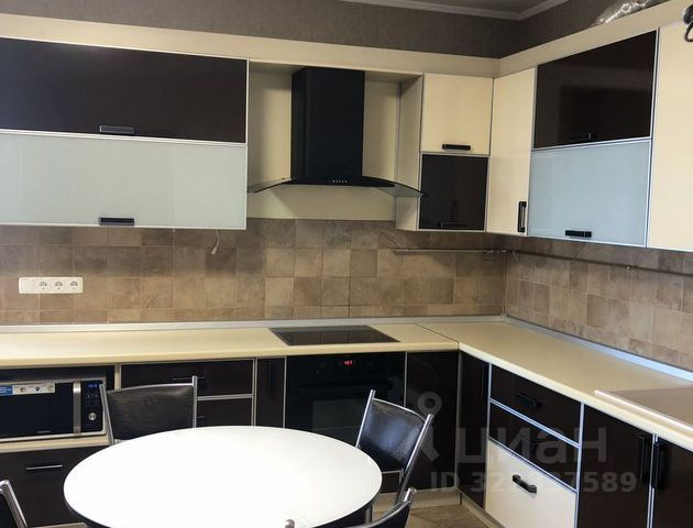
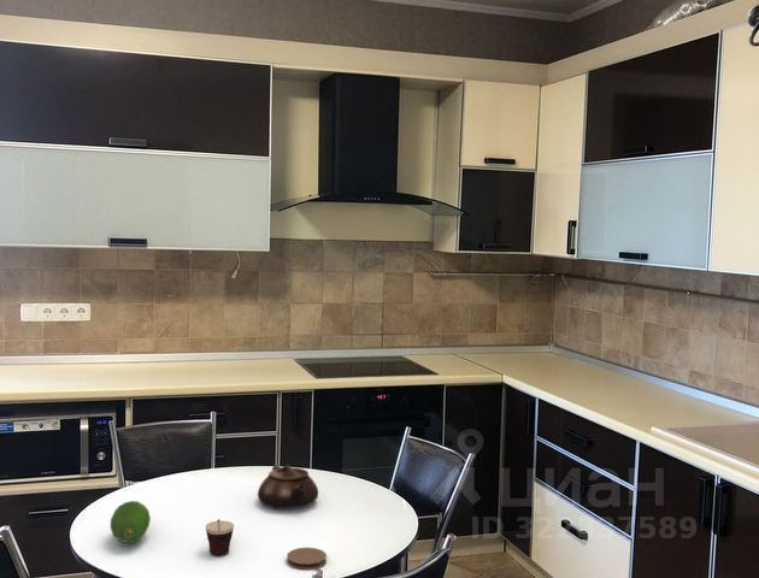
+ fruit (129, 523)
+ cup (218, 533)
+ teapot (288, 483)
+ coaster (306, 558)
